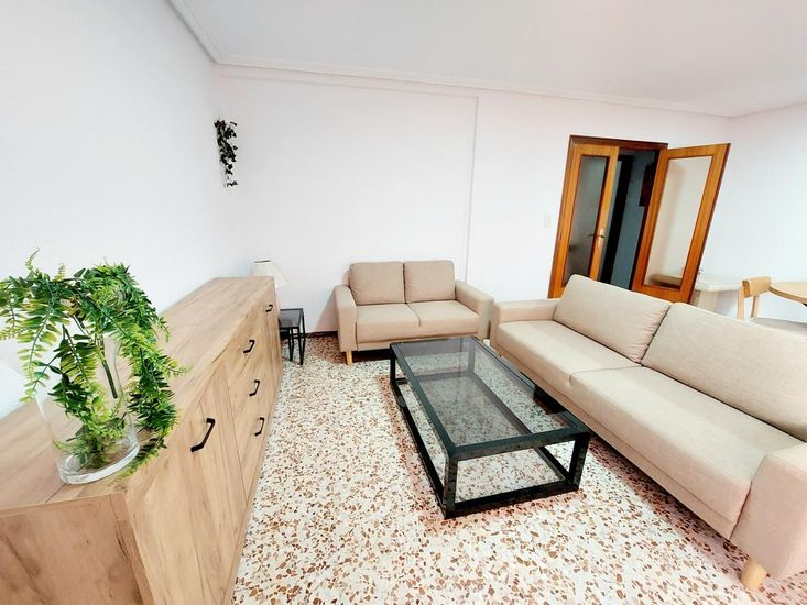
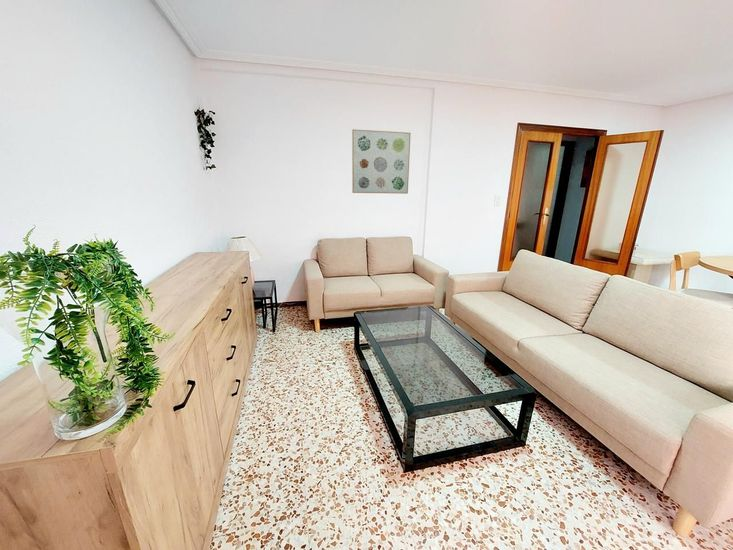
+ wall art (381, 163)
